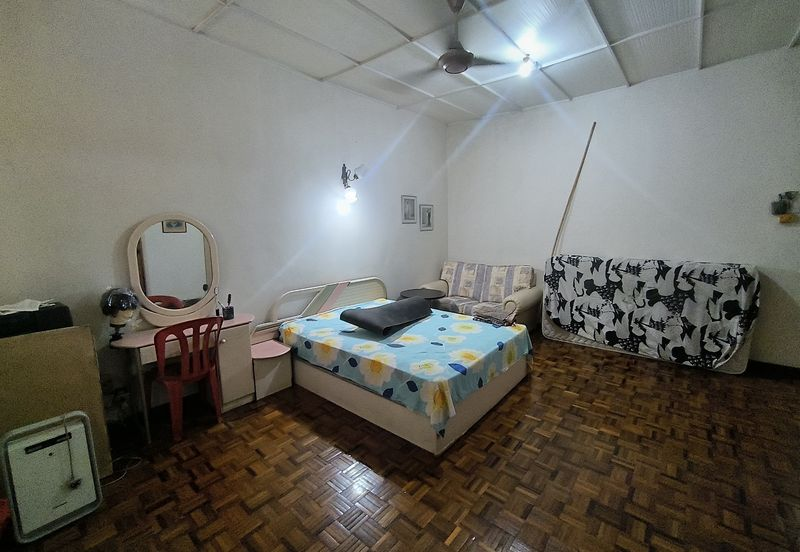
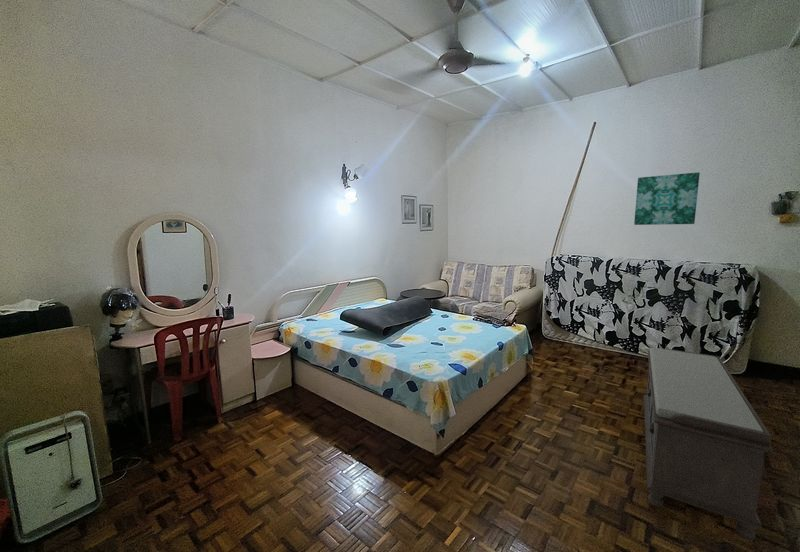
+ bench (688, 417)
+ wall art (665, 200)
